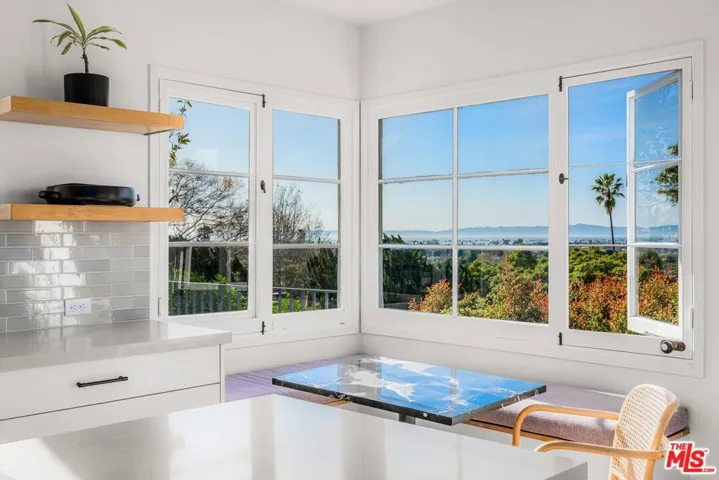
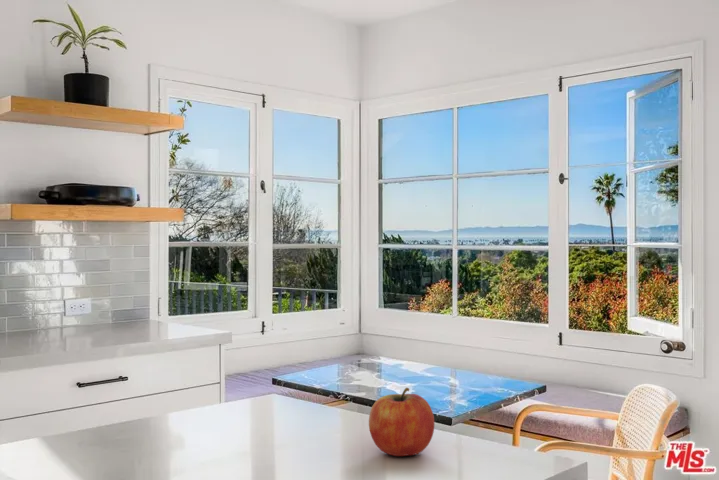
+ fruit (401, 420)
